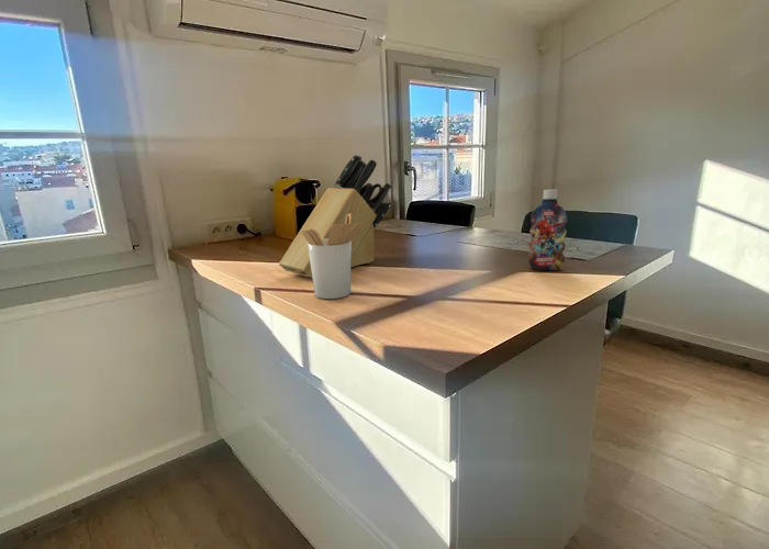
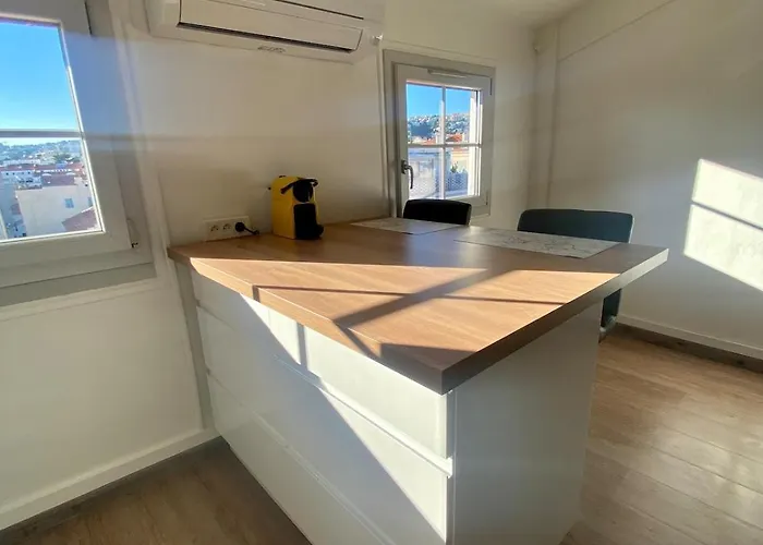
- utensil holder (336, 257)
- bottle (547, 229)
- knife block (338, 211)
